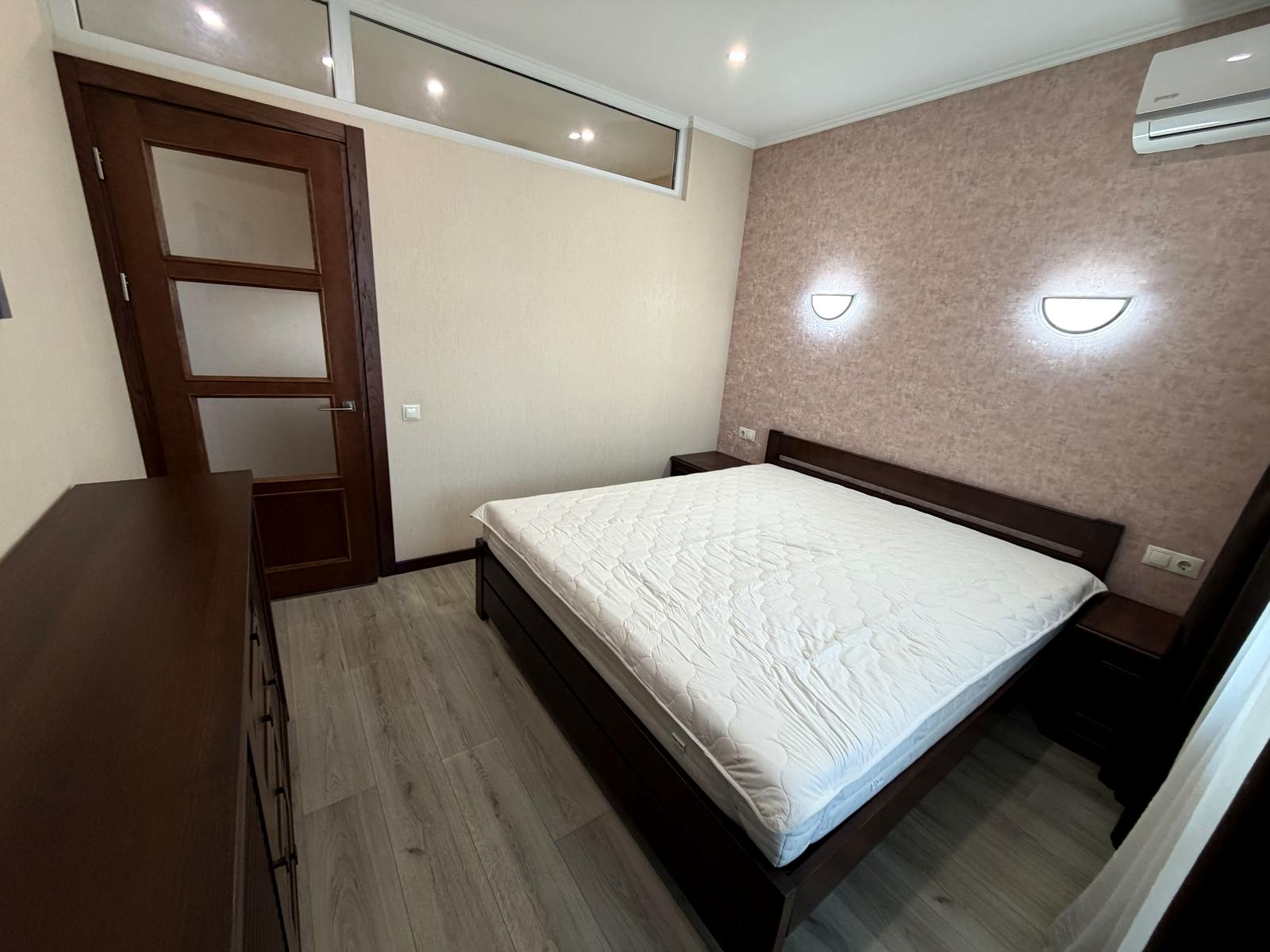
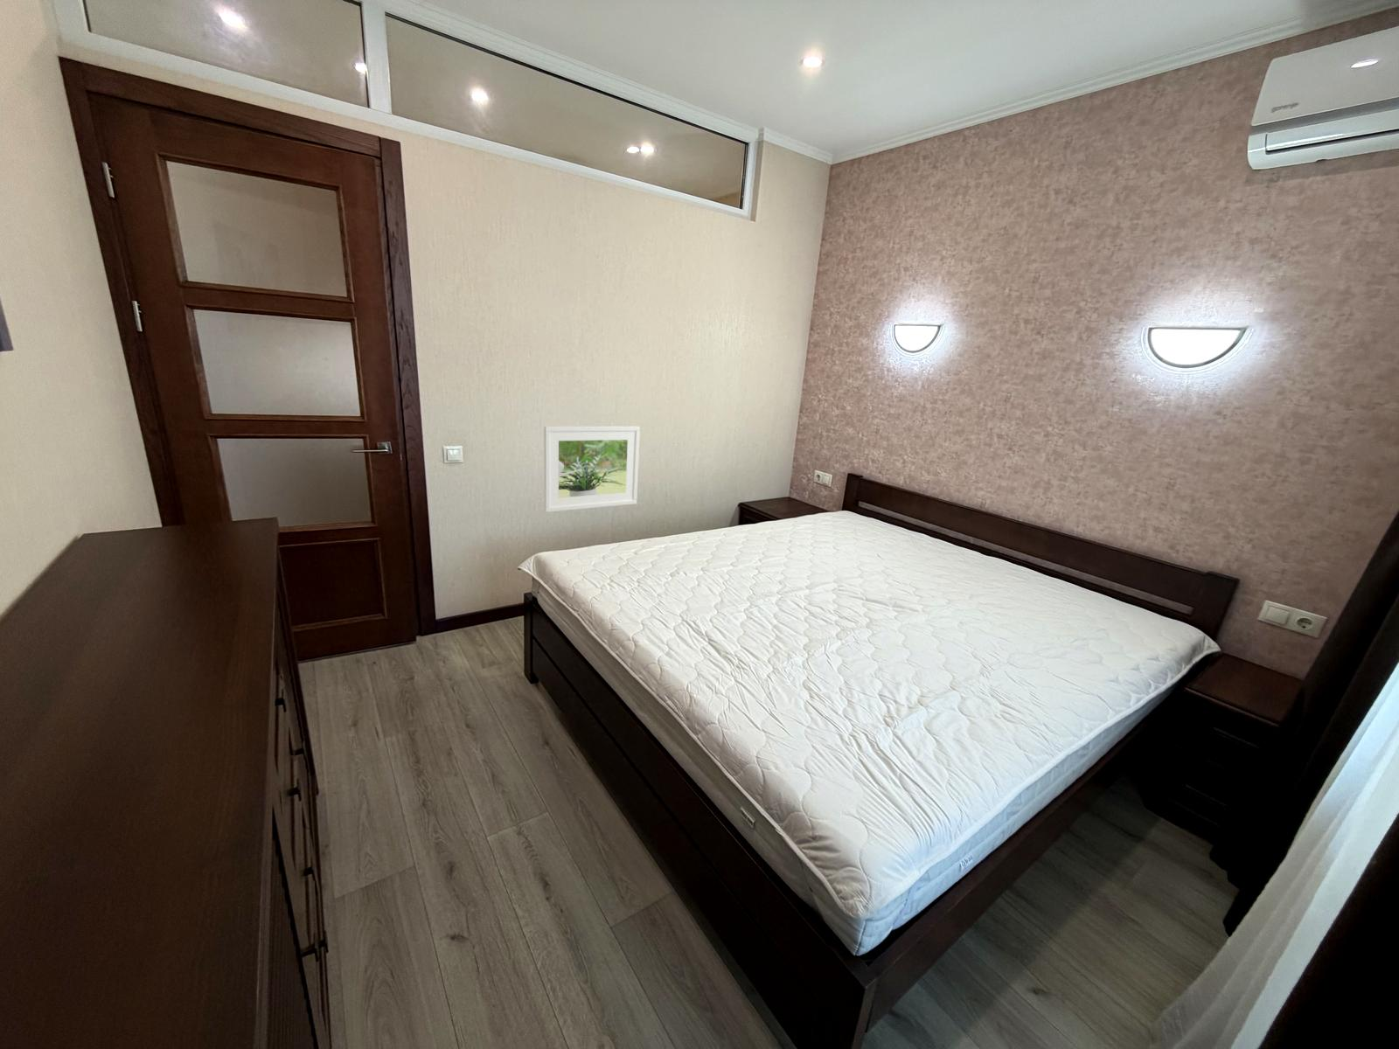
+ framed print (593, 467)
